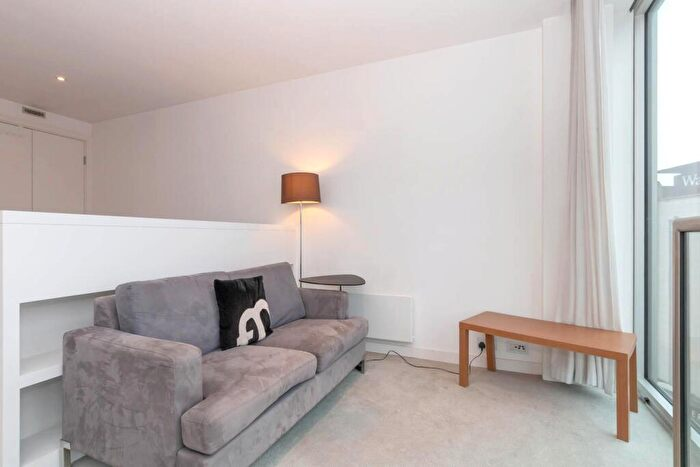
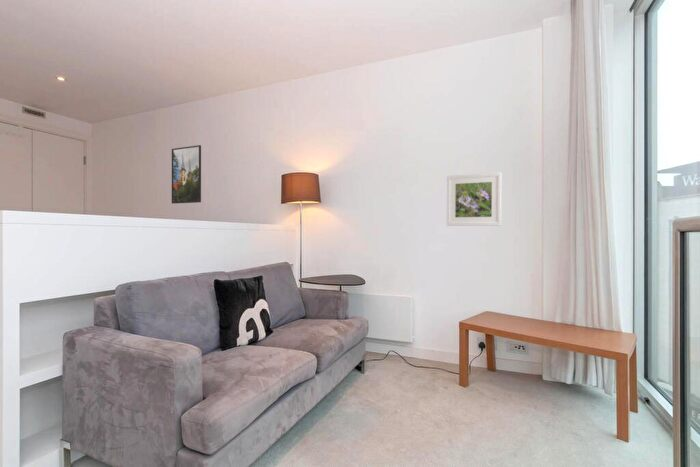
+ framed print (186, 175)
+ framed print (473, 200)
